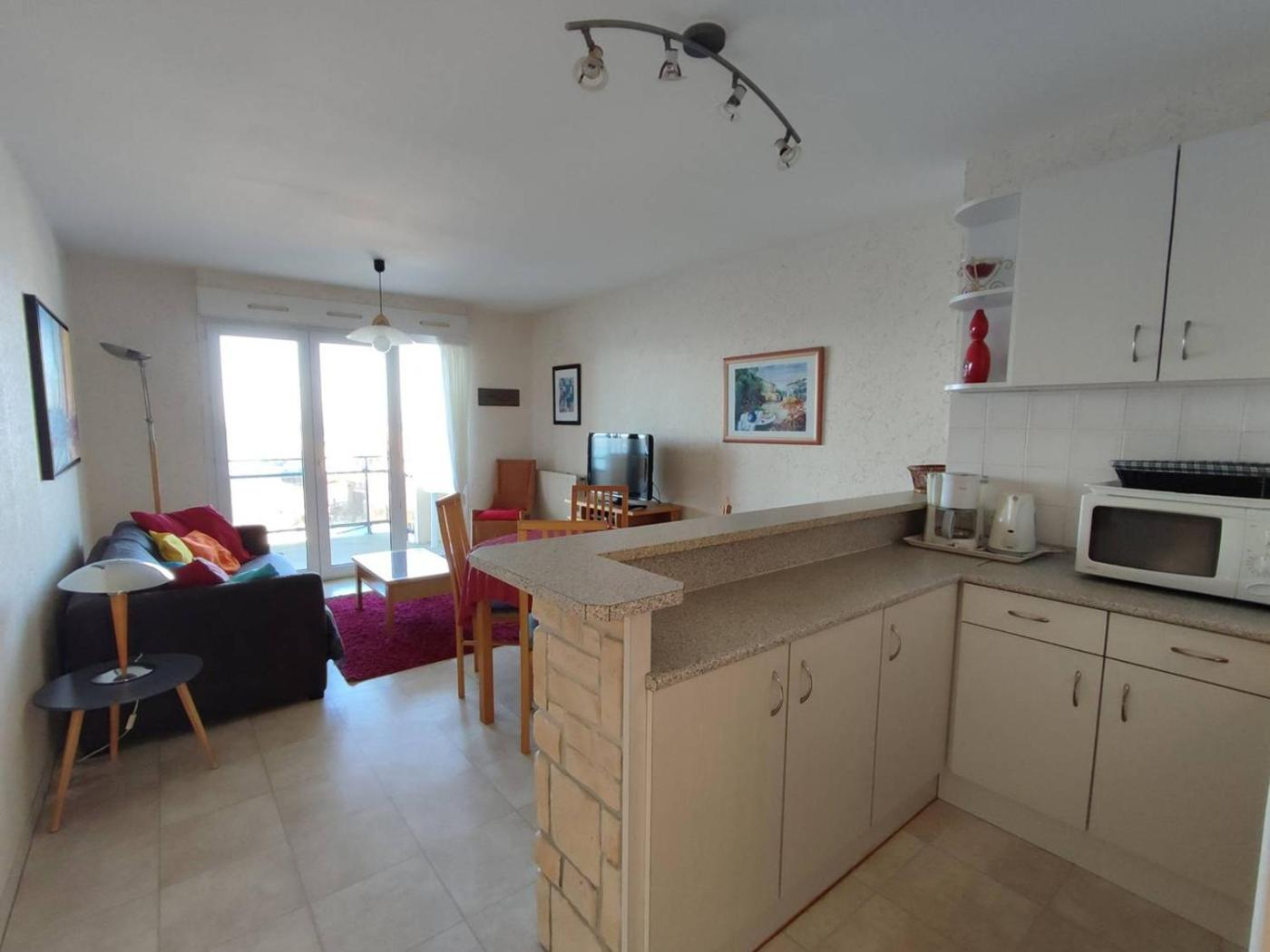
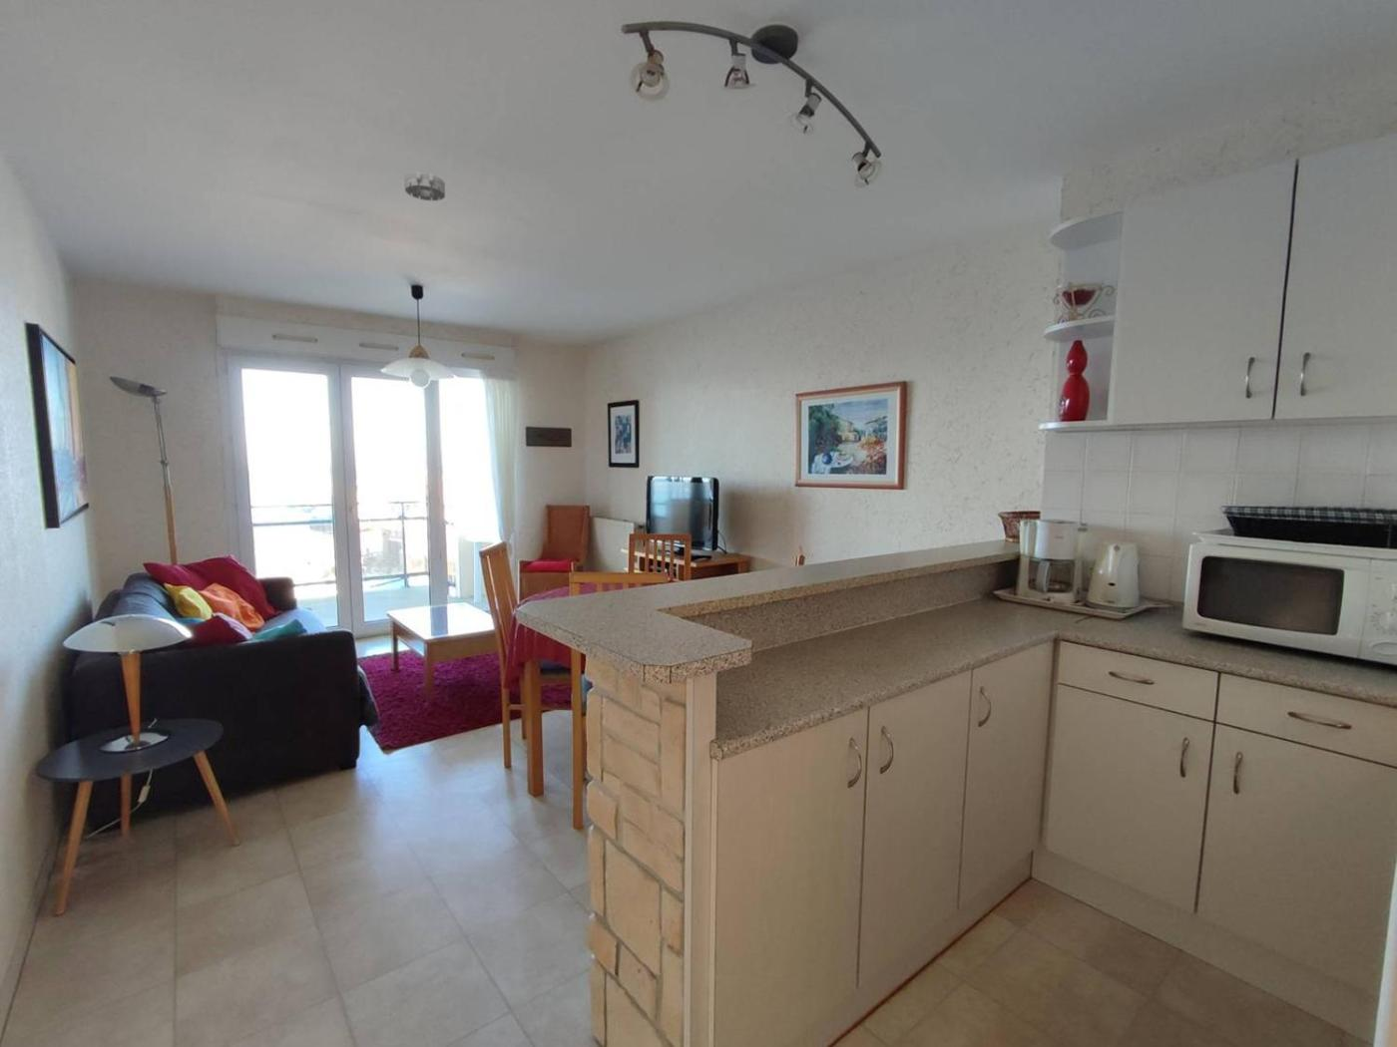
+ smoke detector (425, 186)
